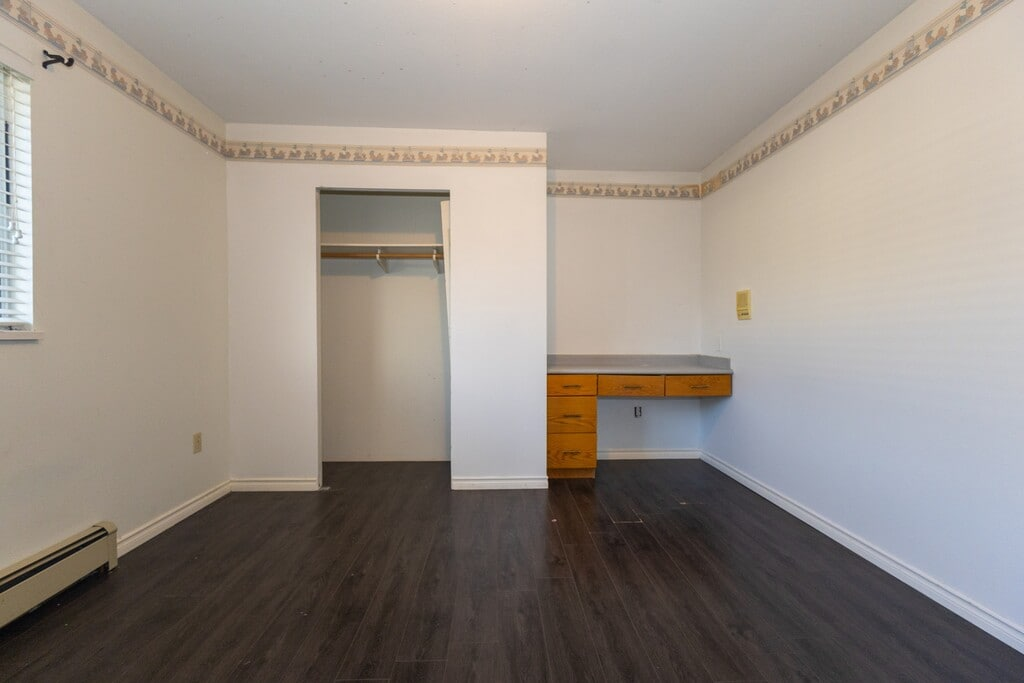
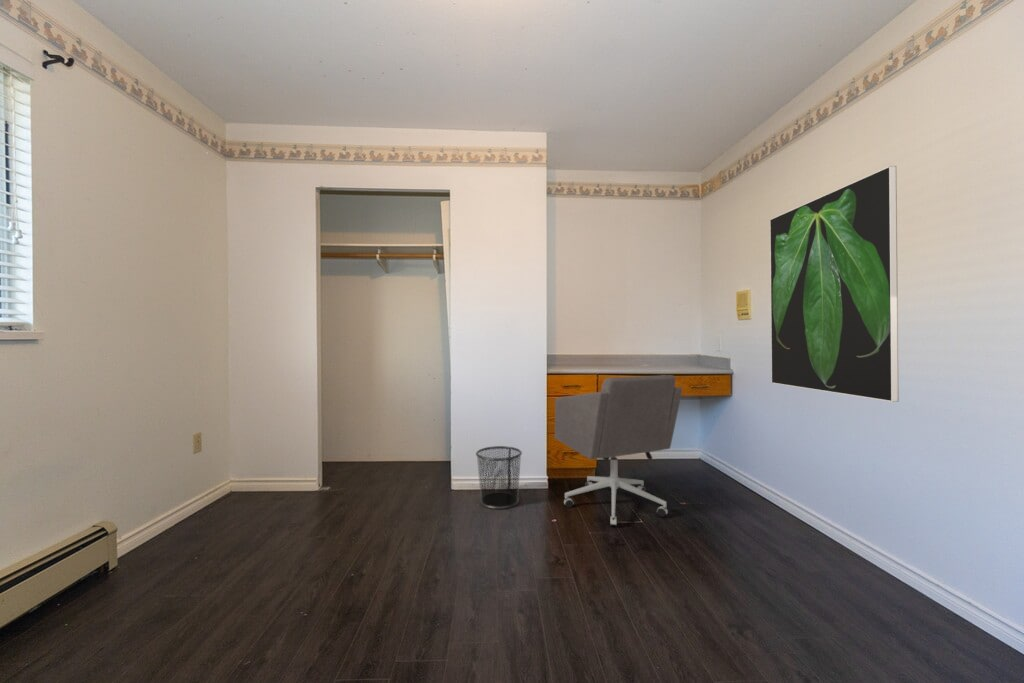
+ office chair (614, 439)
+ waste bin (498, 476)
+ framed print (822, 294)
